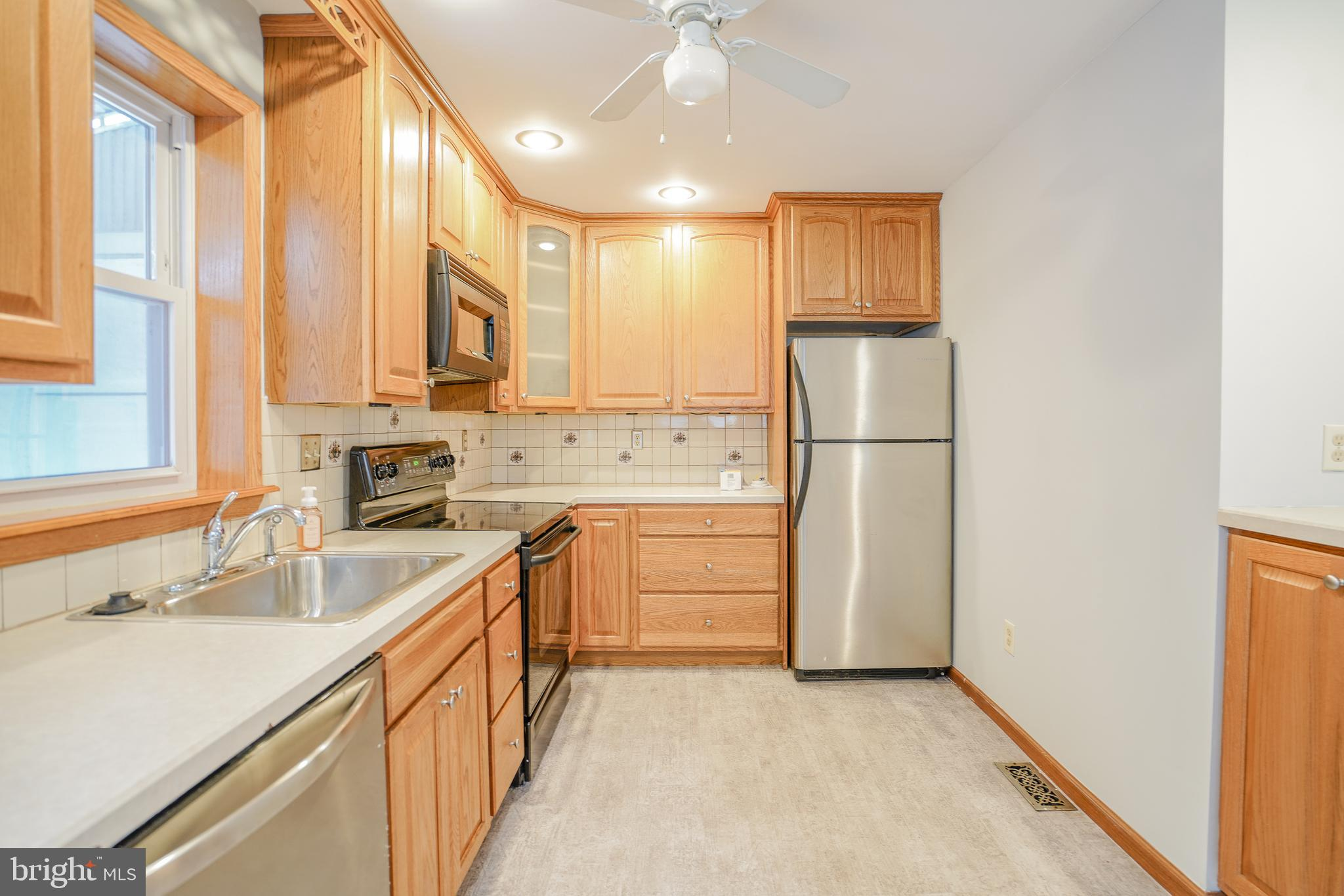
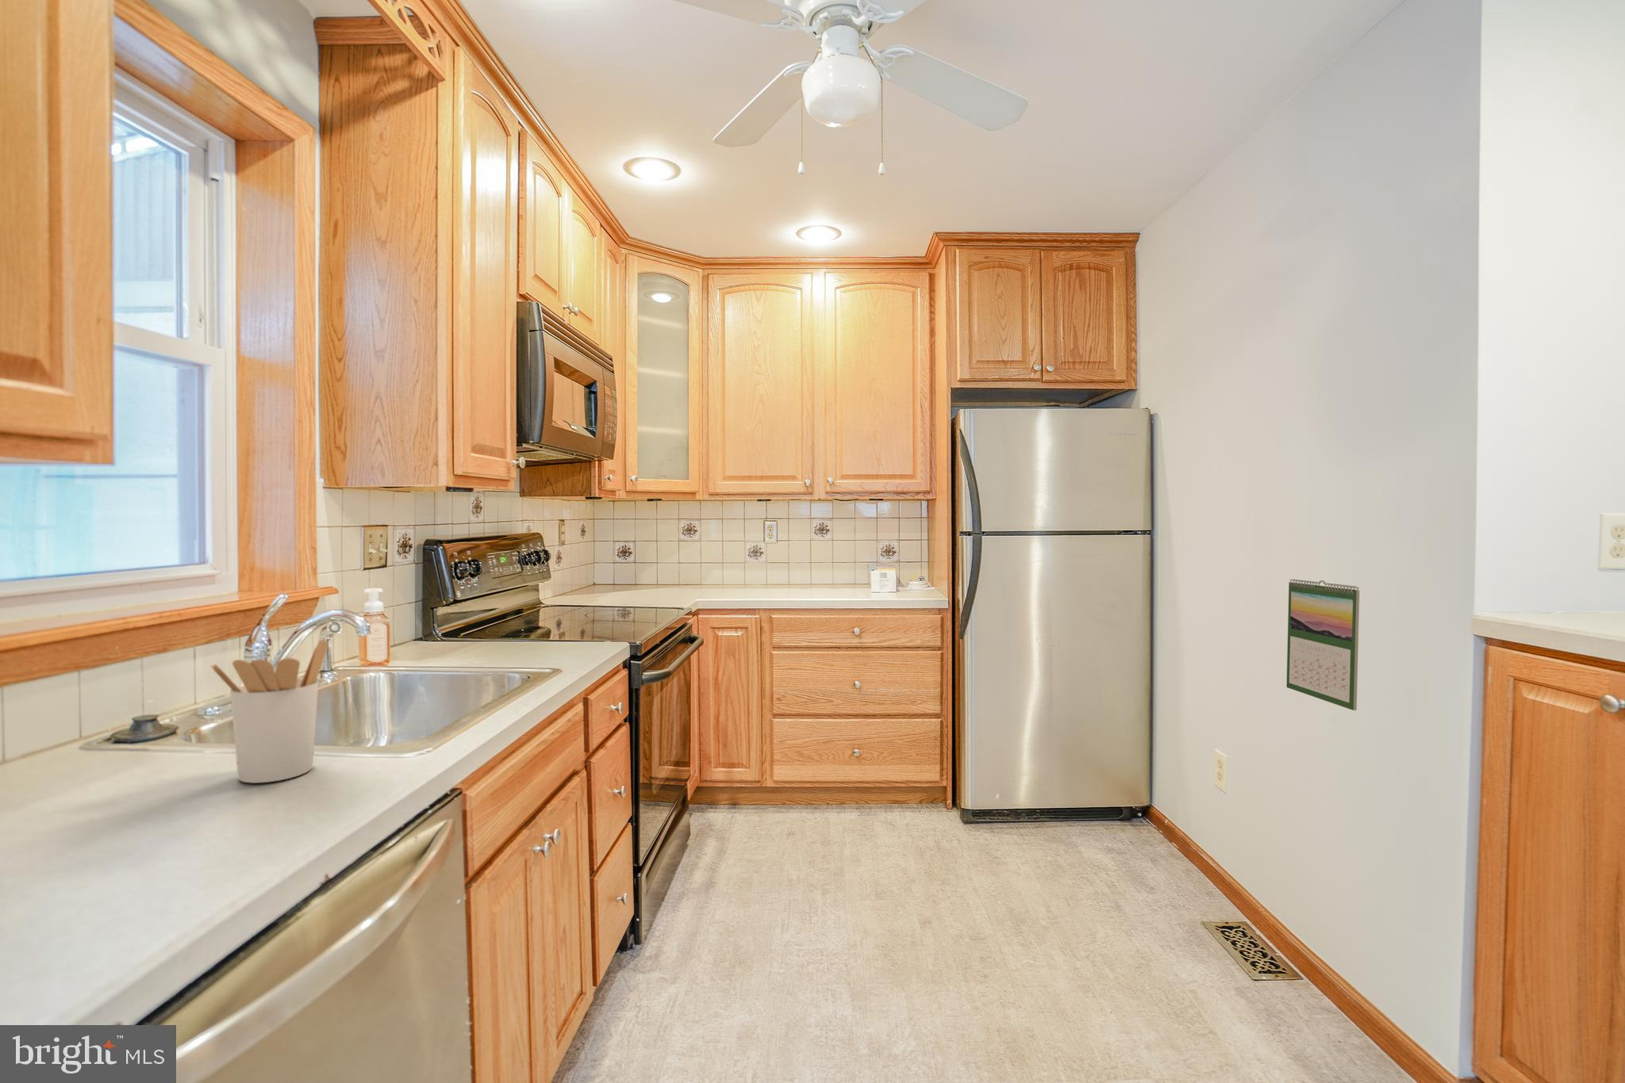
+ utensil holder (273, 711)
+ calendar (1320, 639)
